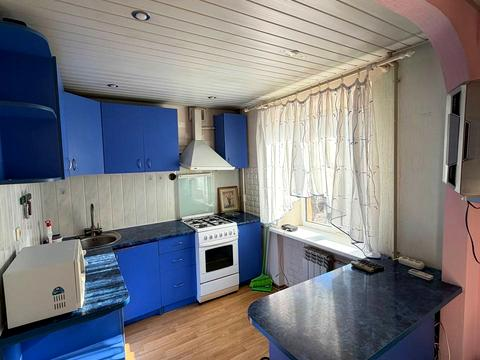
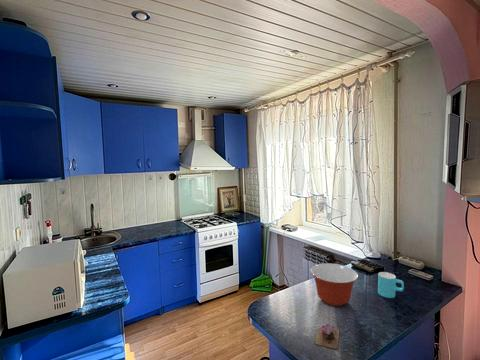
+ mixing bowl (333, 285)
+ cup (389, 285)
+ flower (327, 331)
